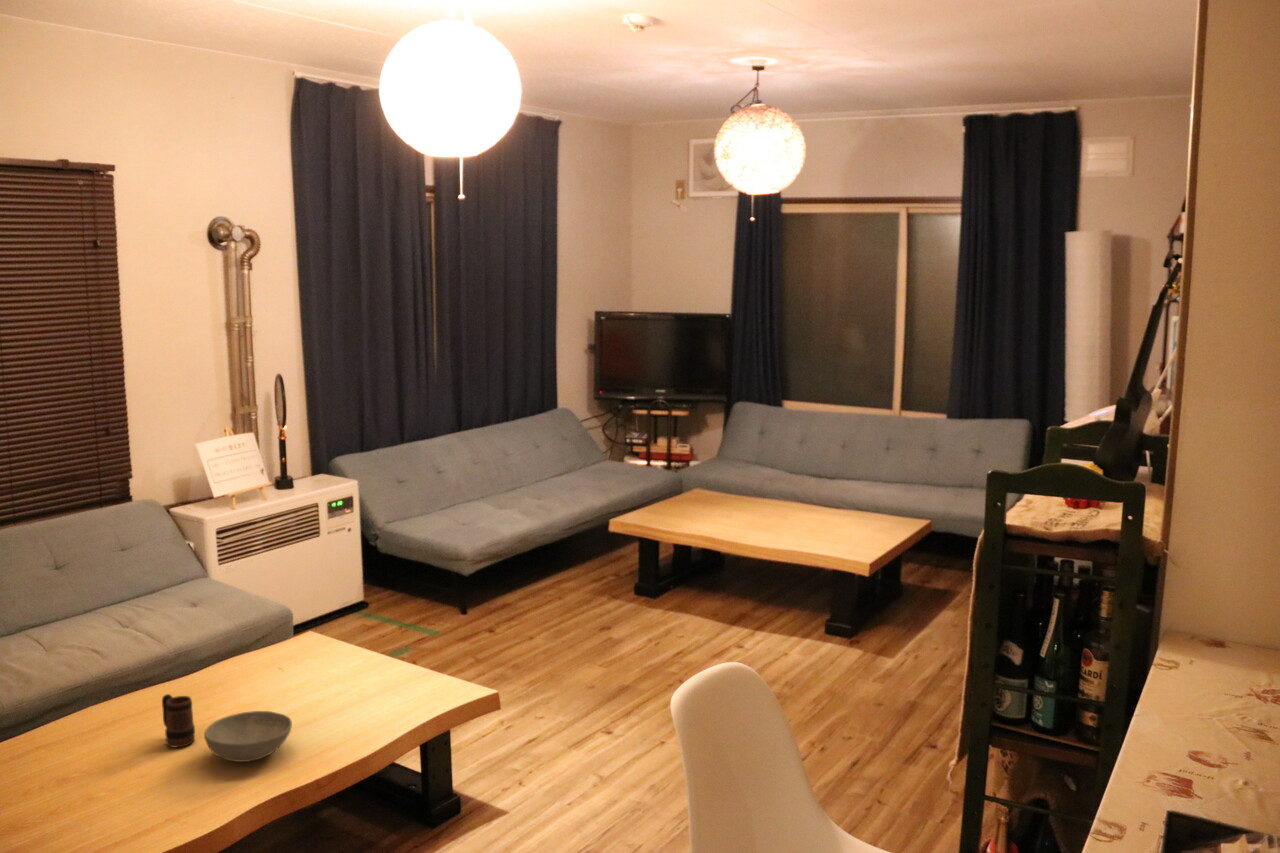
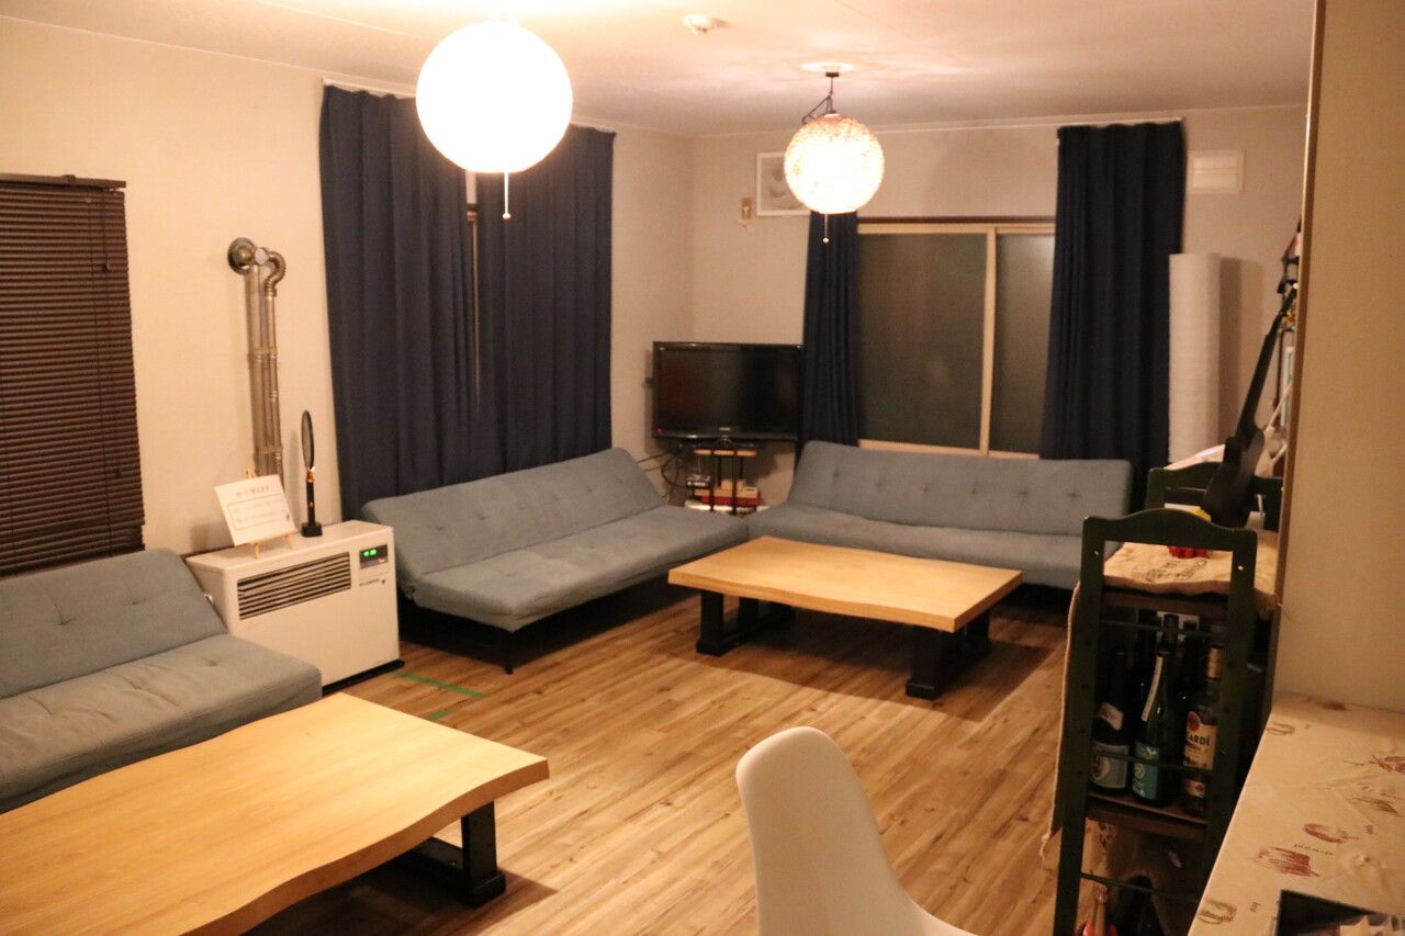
- bowl (249, 740)
- mug (176, 719)
